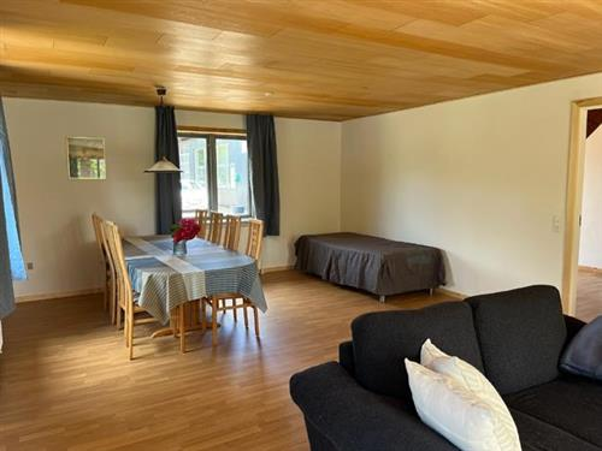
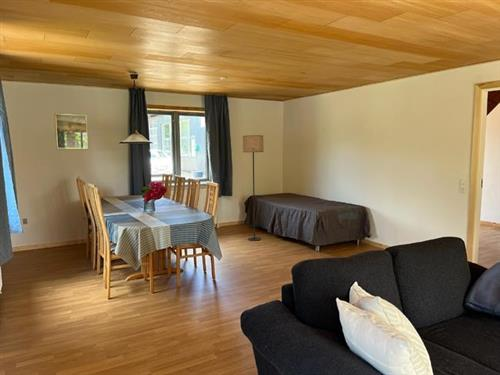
+ floor lamp (253, 188)
